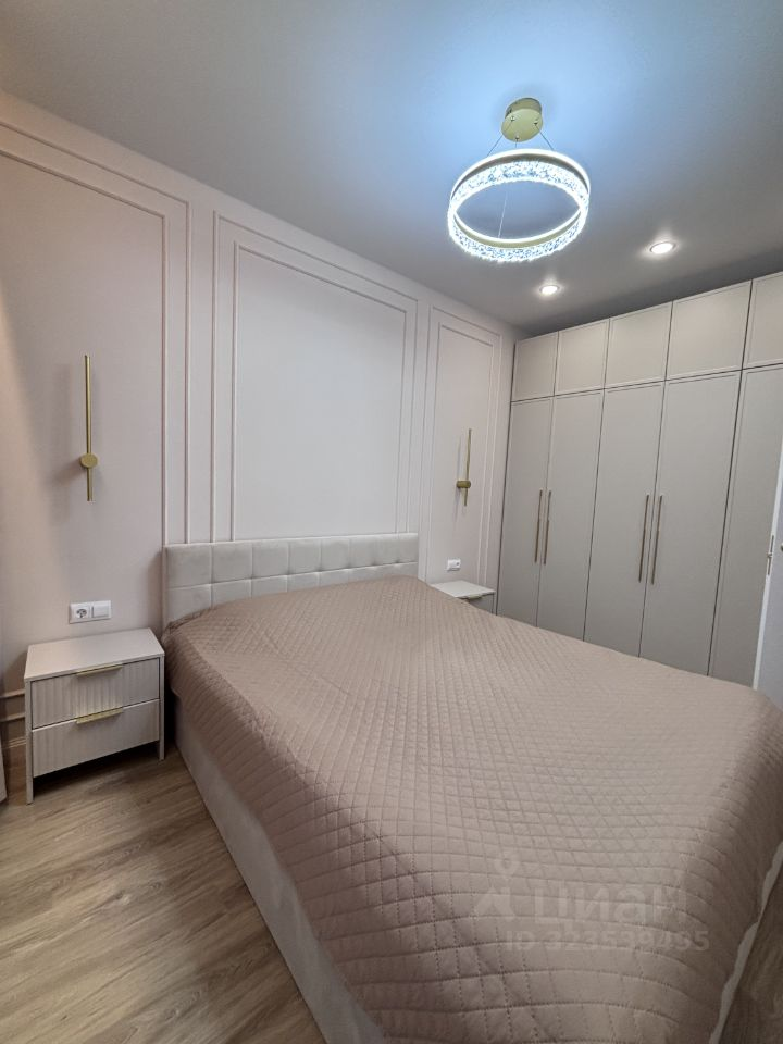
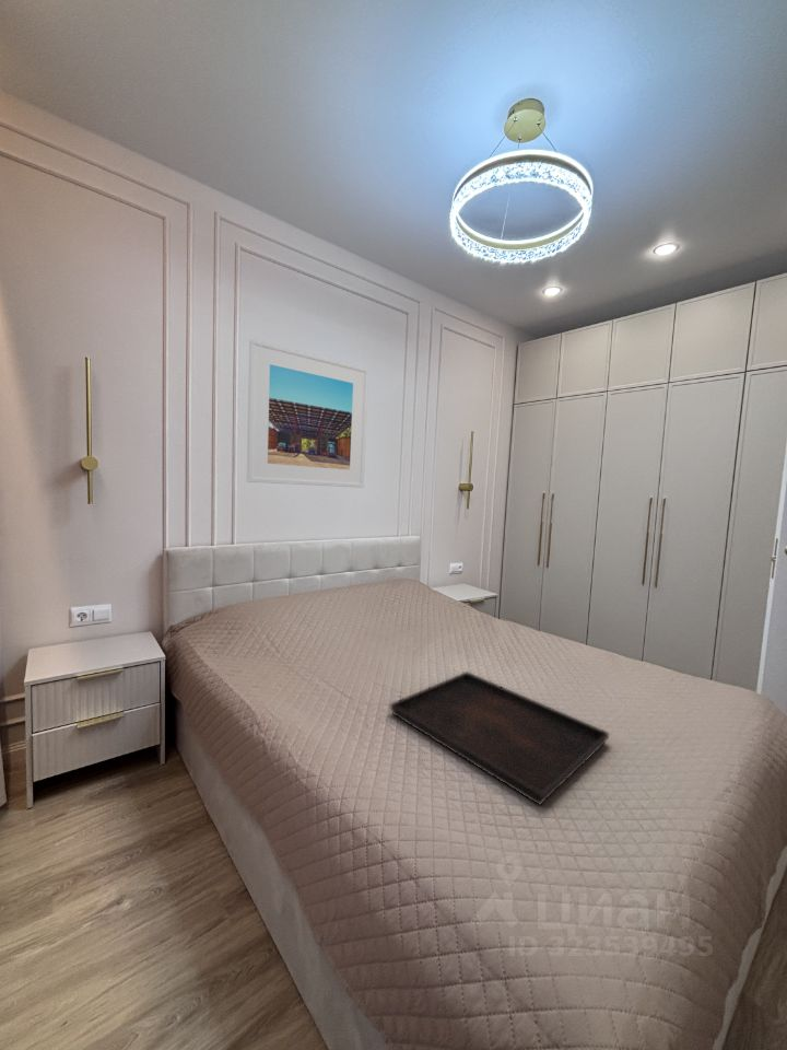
+ serving tray (494, 723)
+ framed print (312, 420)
